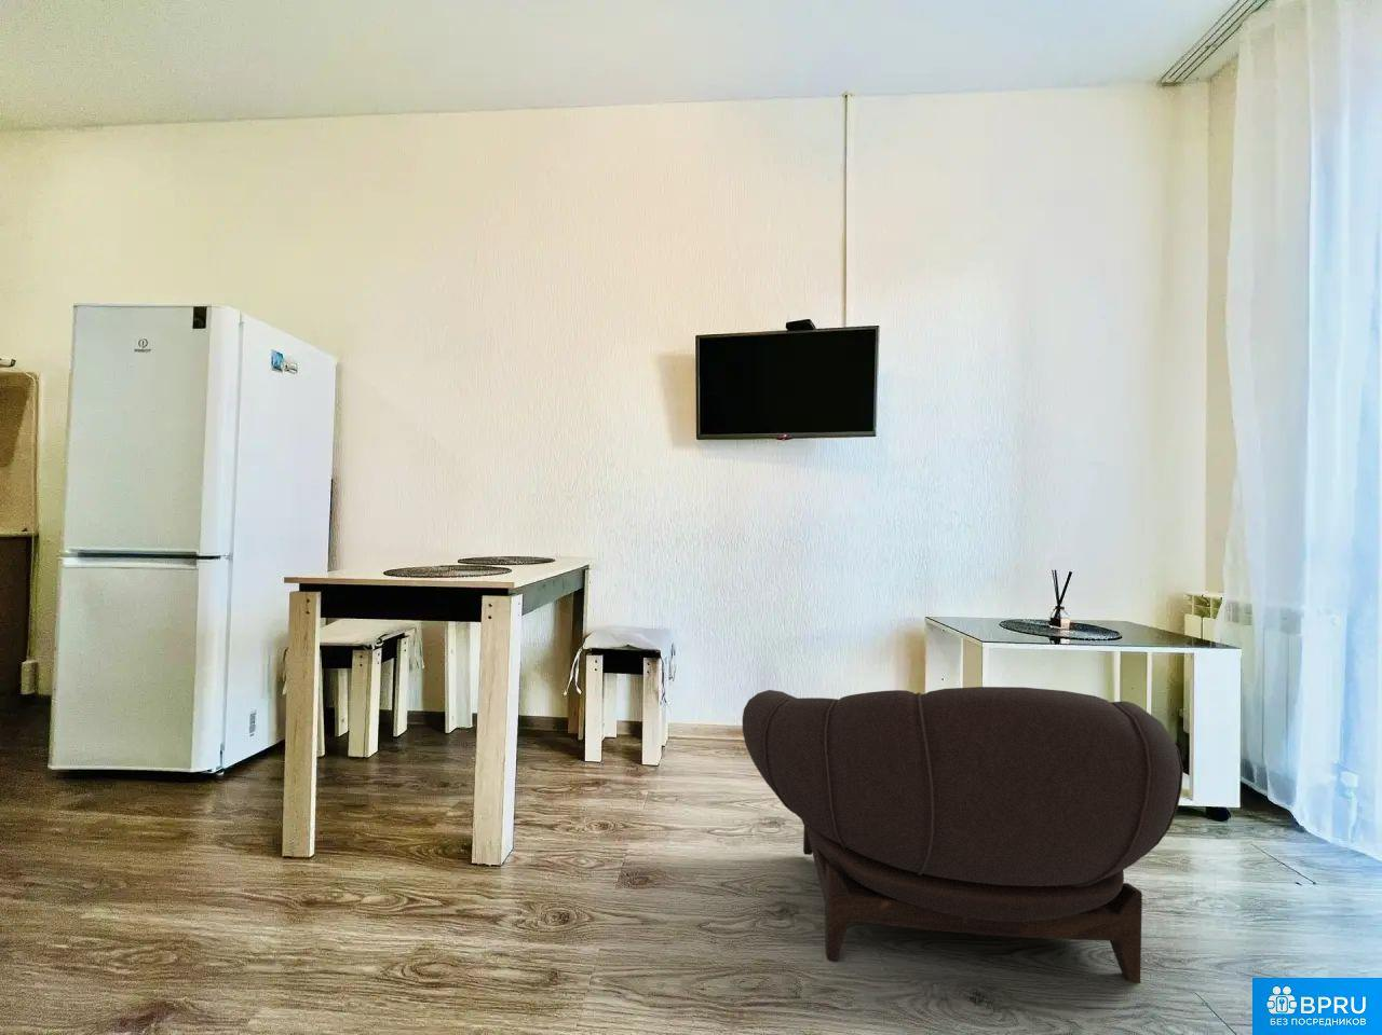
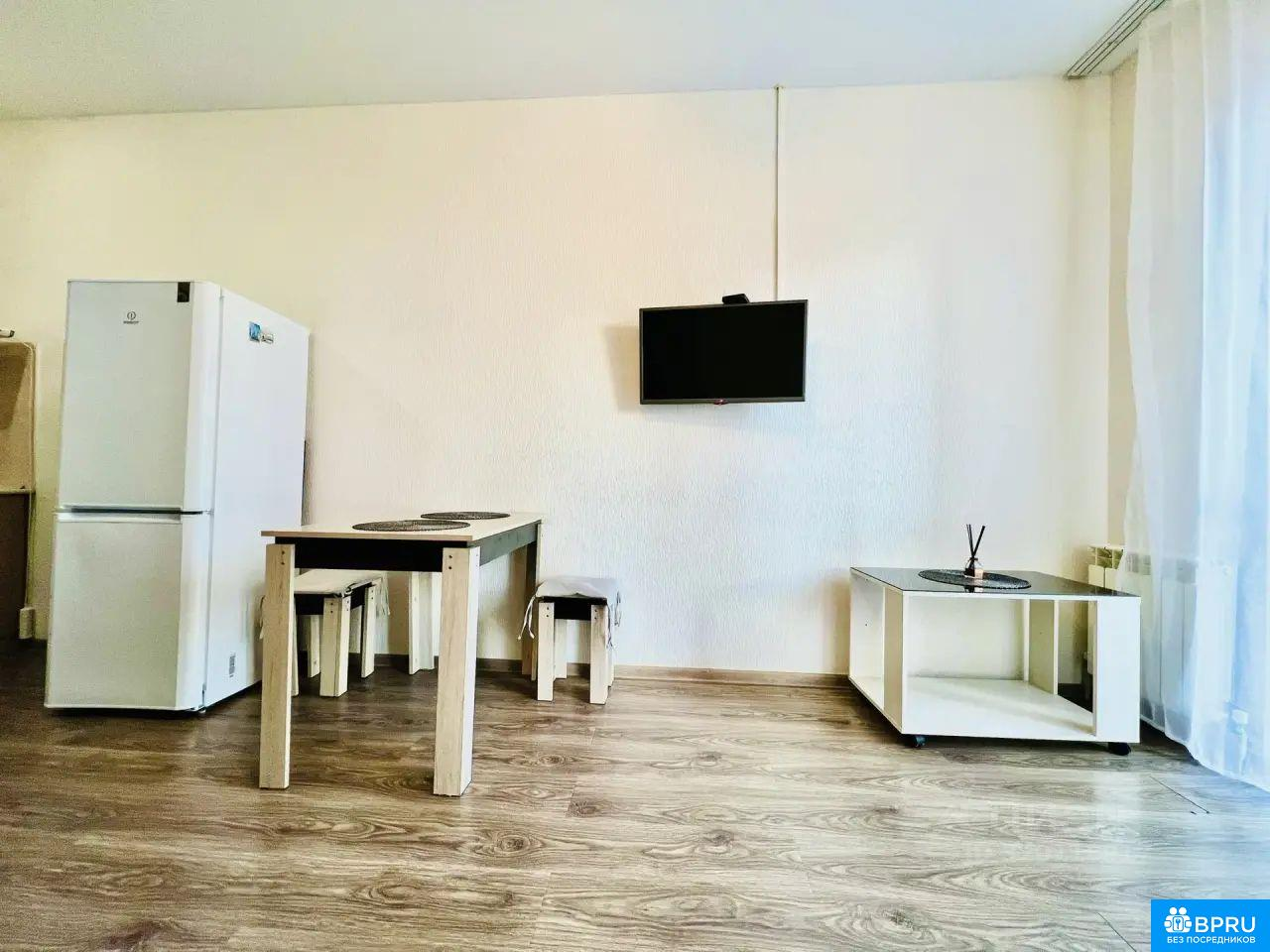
- armchair (965, 797)
